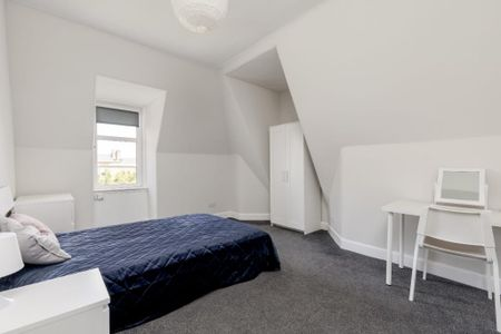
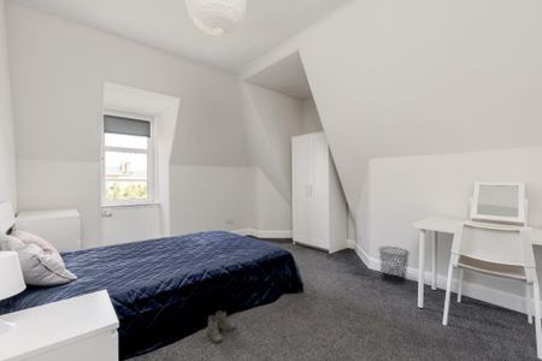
+ boots (219, 325)
+ waste bin (393, 265)
